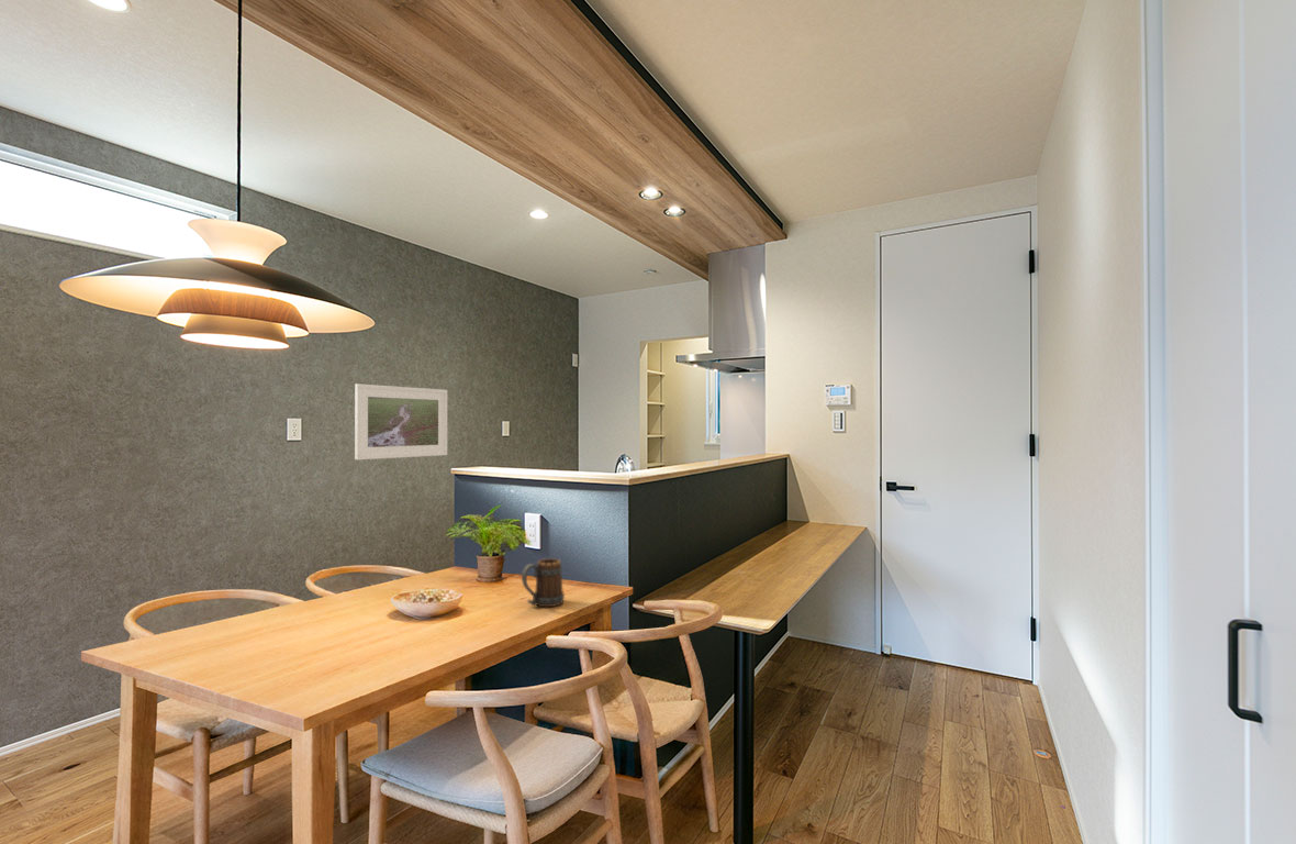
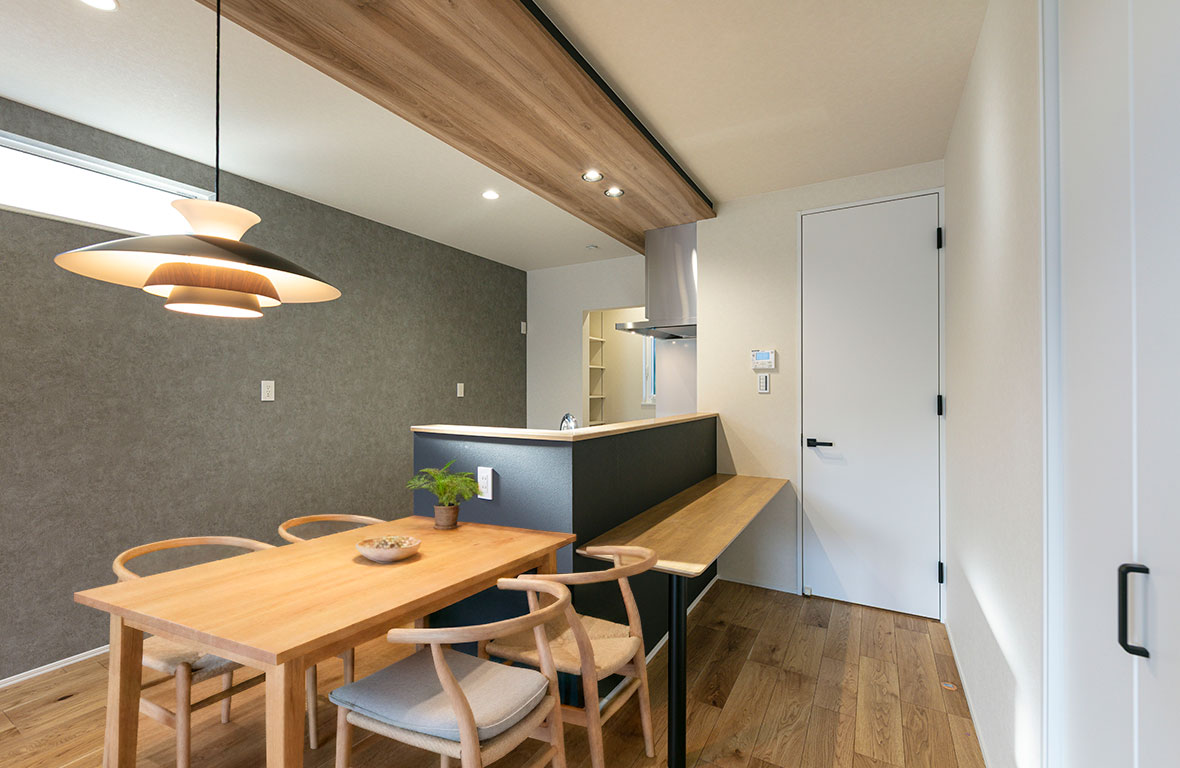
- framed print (404, 422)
- mug (543, 582)
